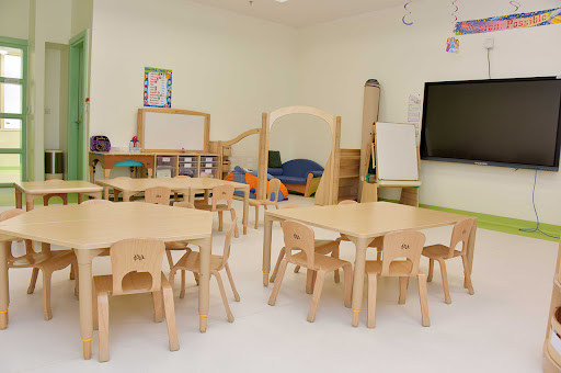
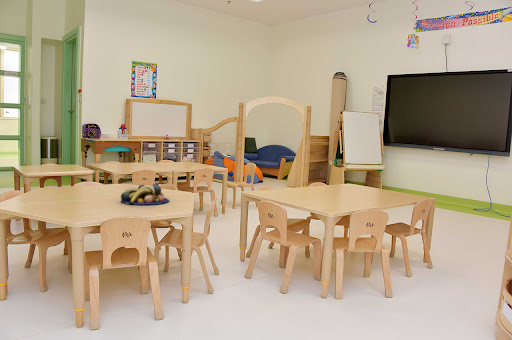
+ fruit bowl (145, 192)
